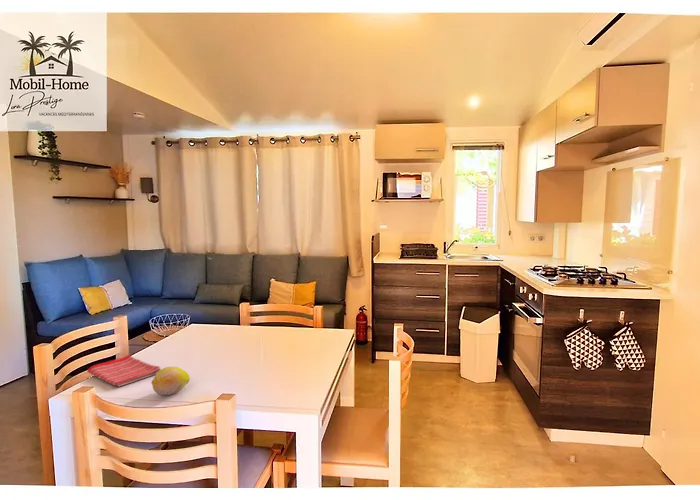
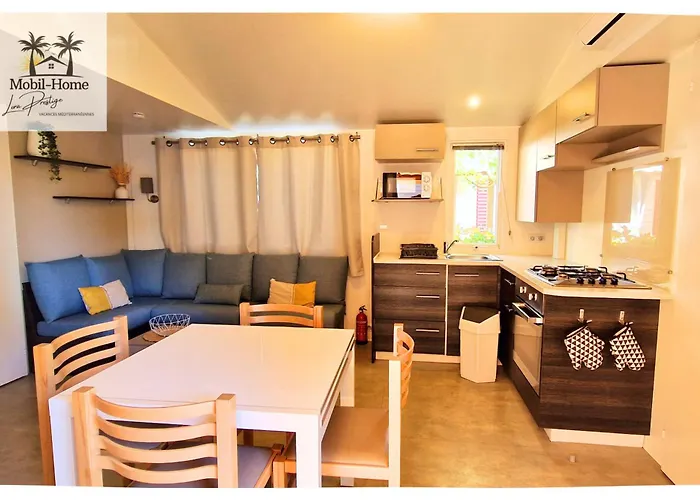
- fruit (170, 379)
- dish towel (124, 369)
